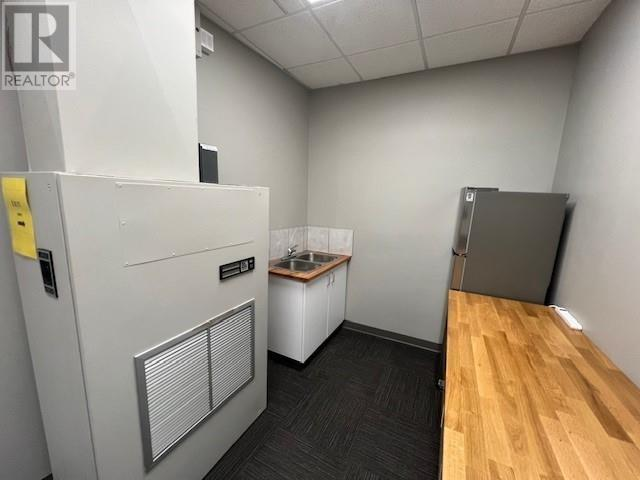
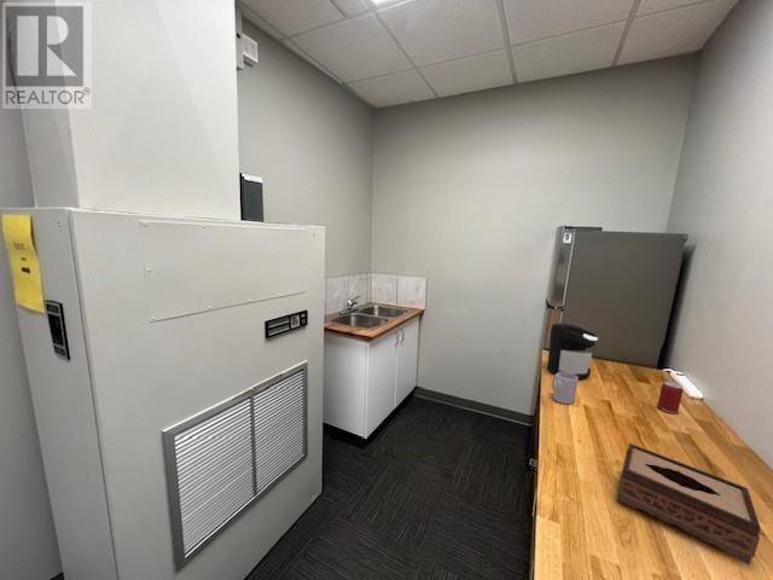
+ mug (563, 385)
+ beer can (669, 396)
+ tissue box (679, 494)
+ coffee maker (573, 348)
